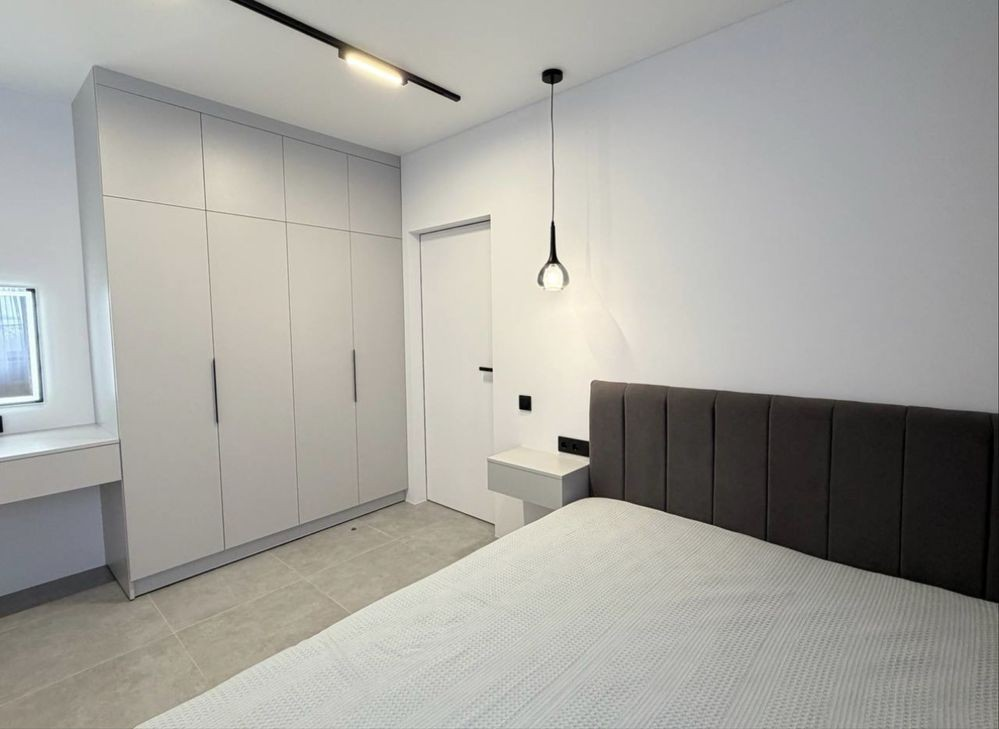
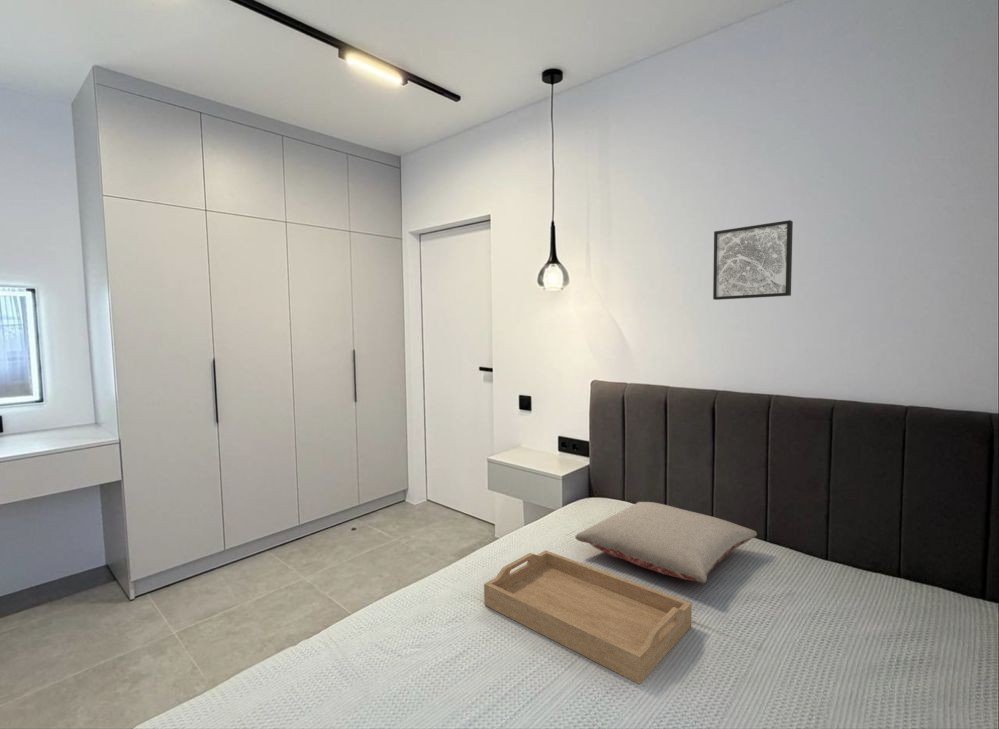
+ wall art (751, 262)
+ serving tray (583, 600)
+ pillow (665, 535)
